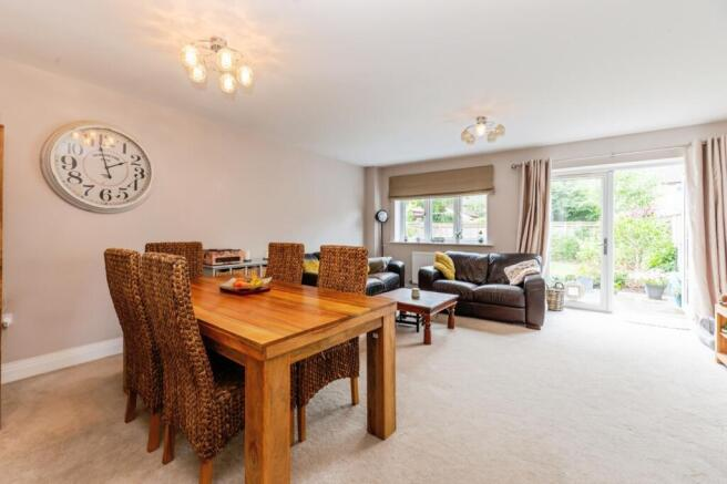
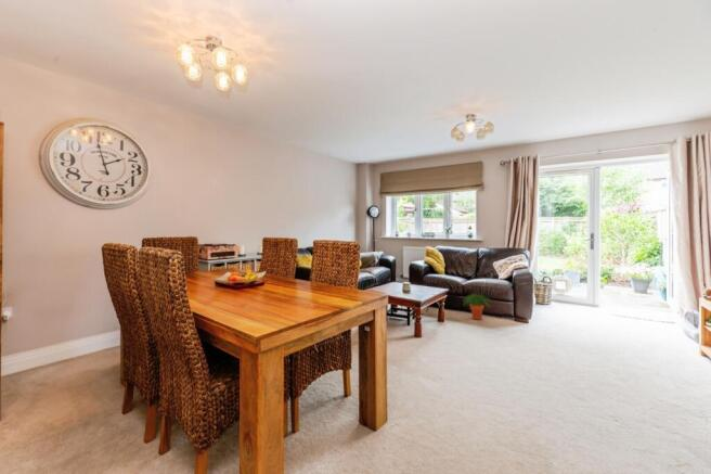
+ potted plant (476, 306)
